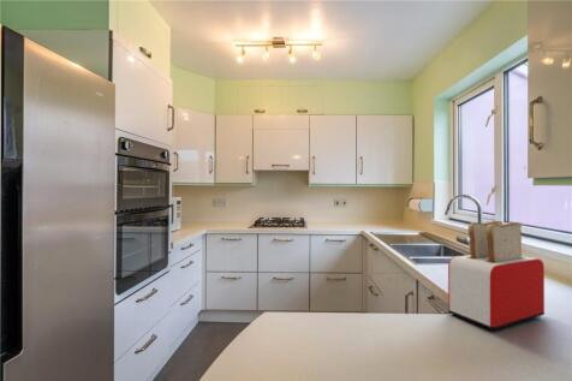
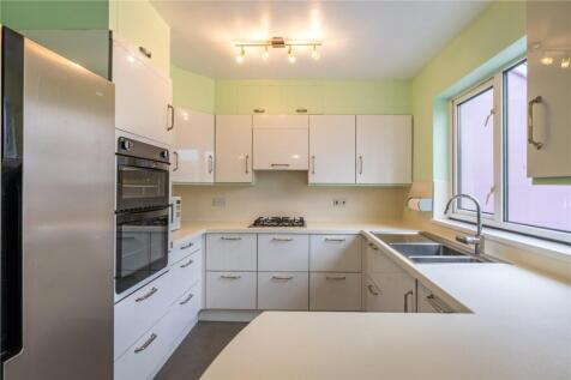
- toaster (497, 268)
